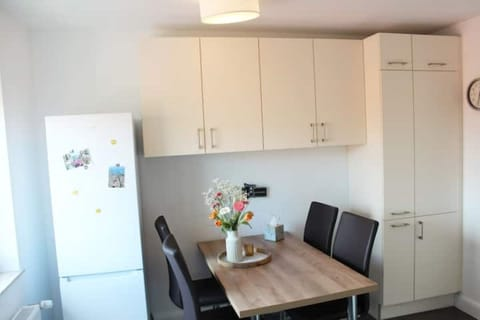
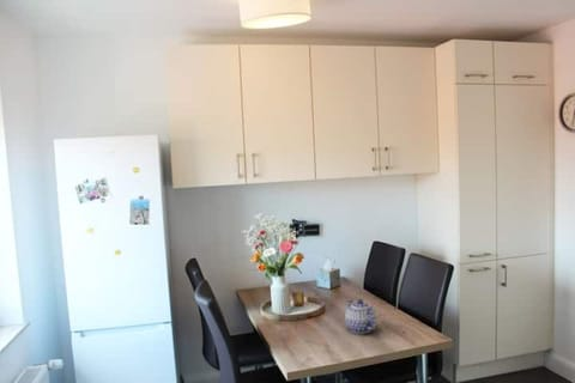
+ teapot (359, 314)
